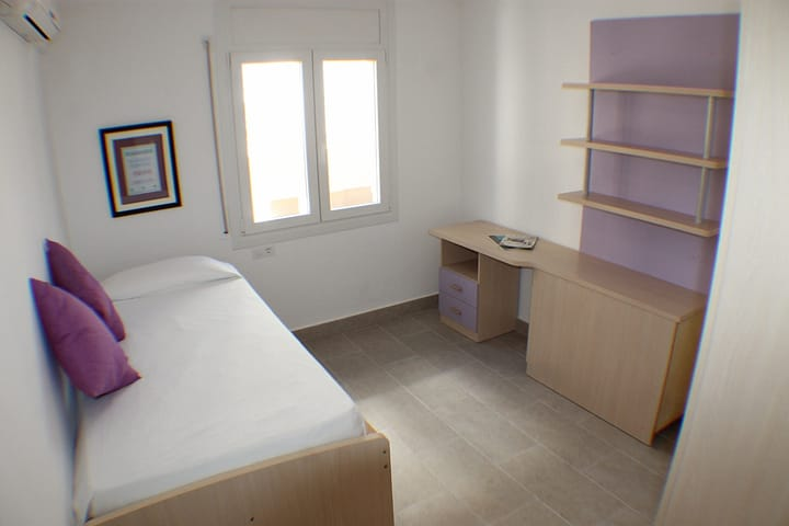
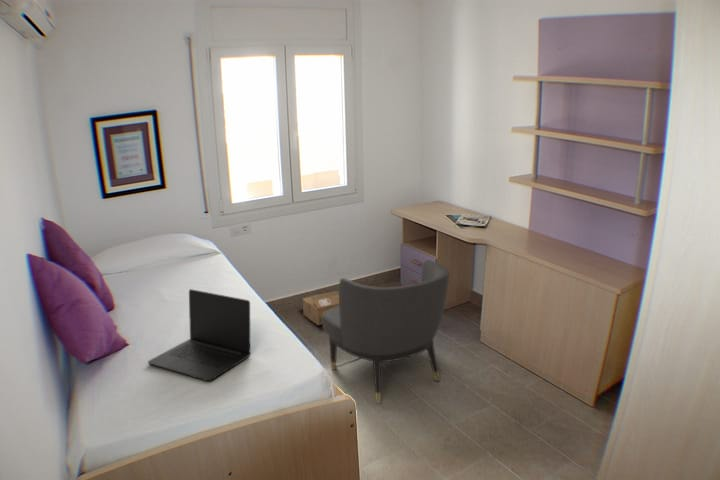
+ chair (387, 323)
+ cardboard box (324, 302)
+ laptop (198, 332)
